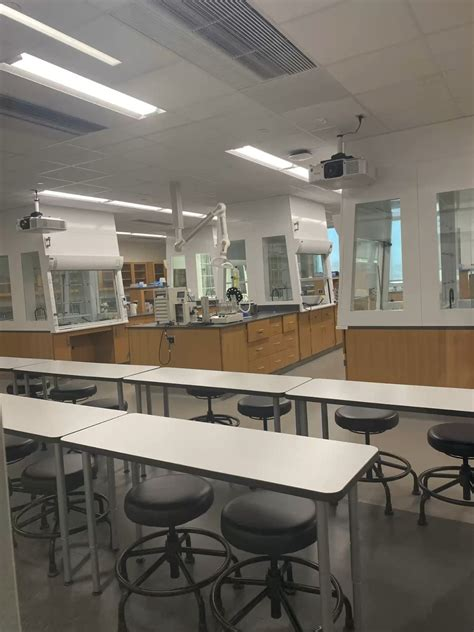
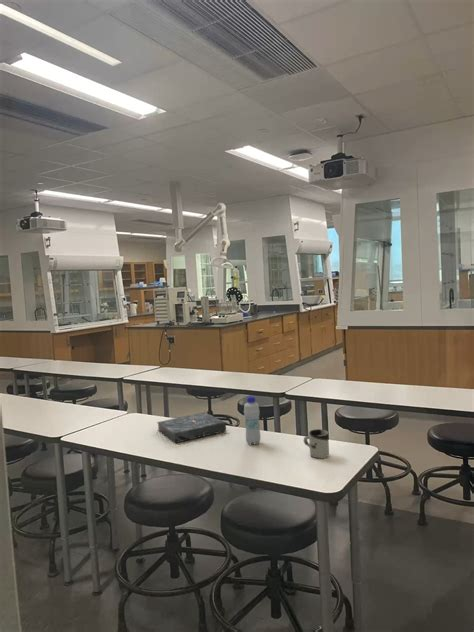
+ bottle (252, 419)
+ book (191, 426)
+ cup (315, 443)
